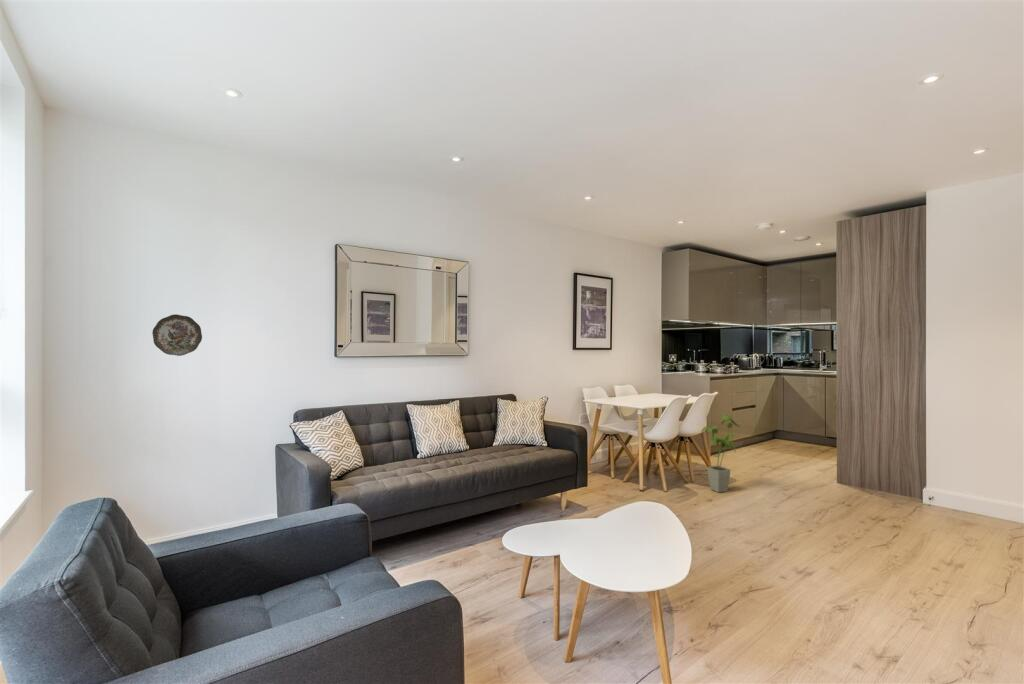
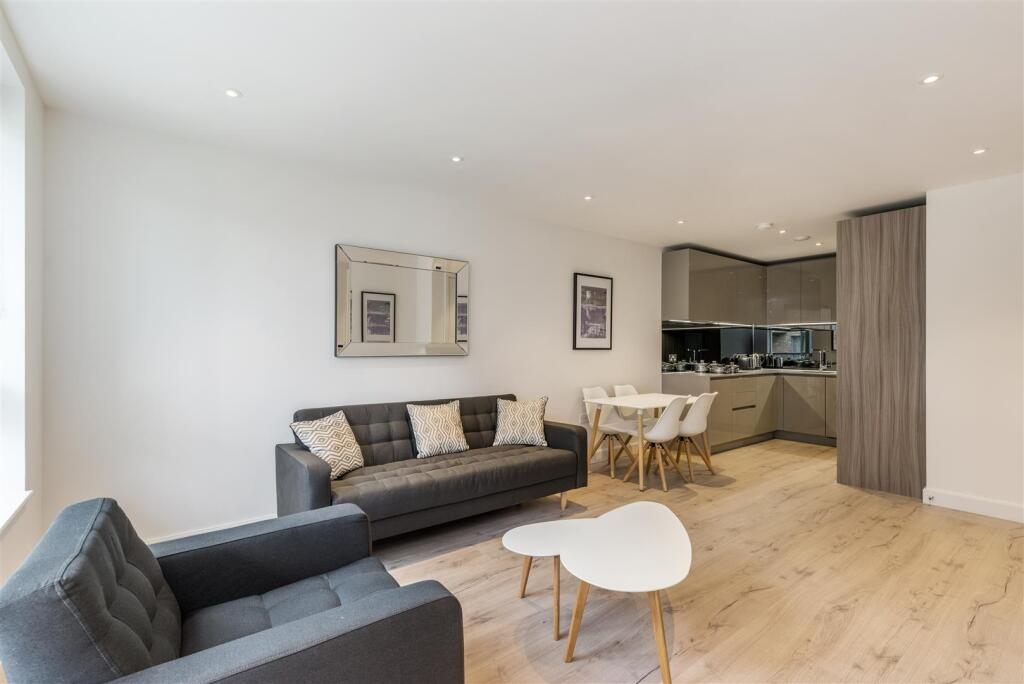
- house plant (724, 451)
- decorative plate (177, 335)
